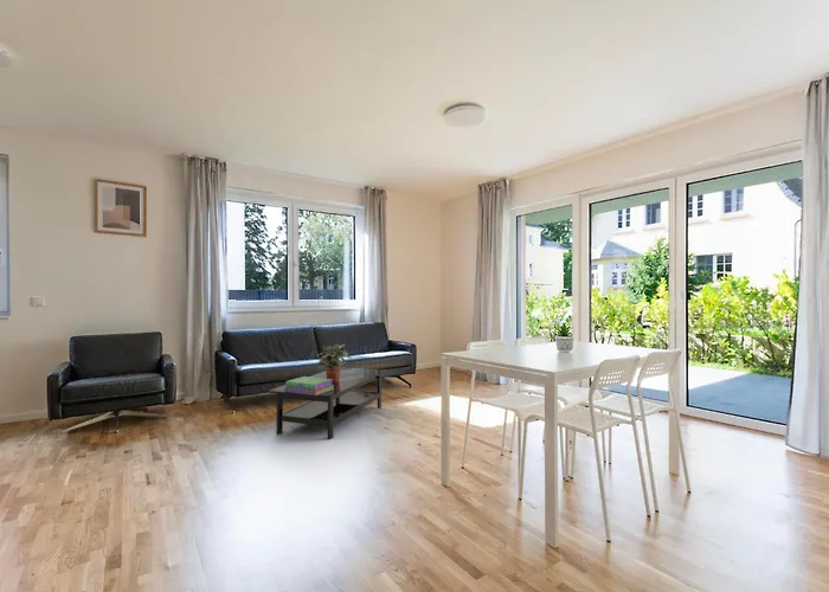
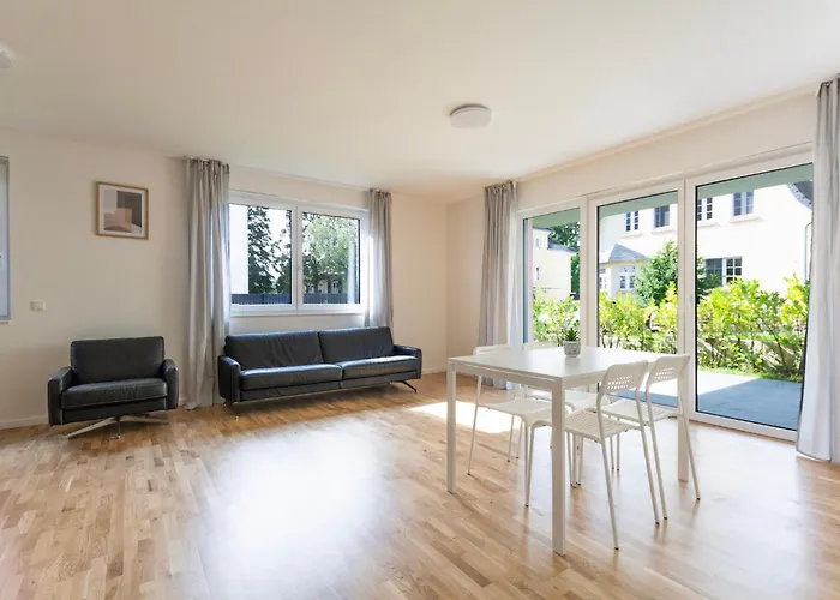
- stack of books (309, 385)
- coffee table (334, 399)
- potted plant (333, 361)
